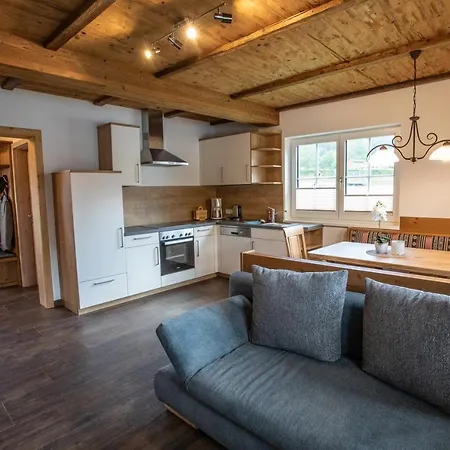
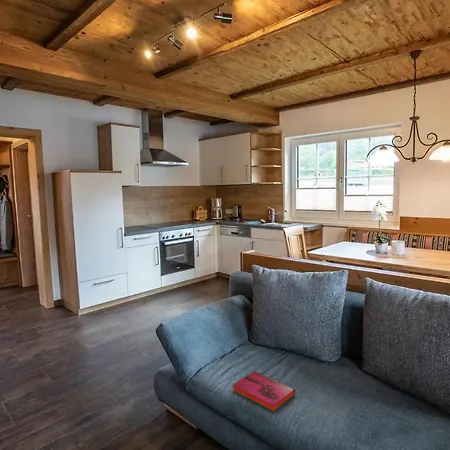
+ hardback book (263, 389)
